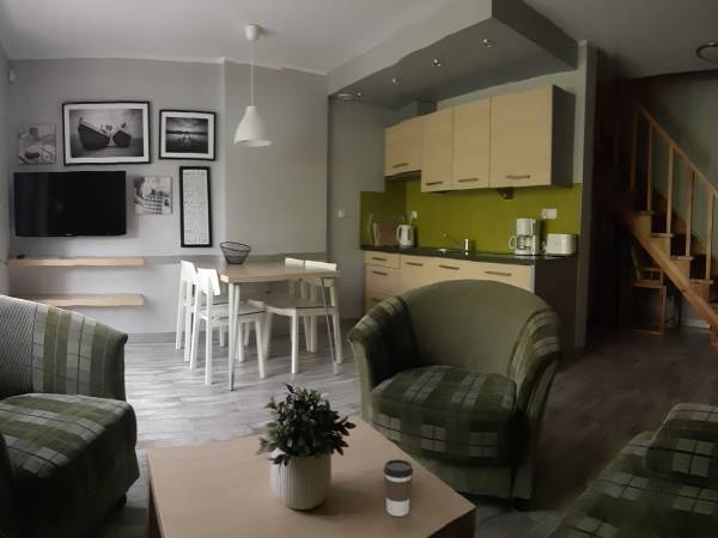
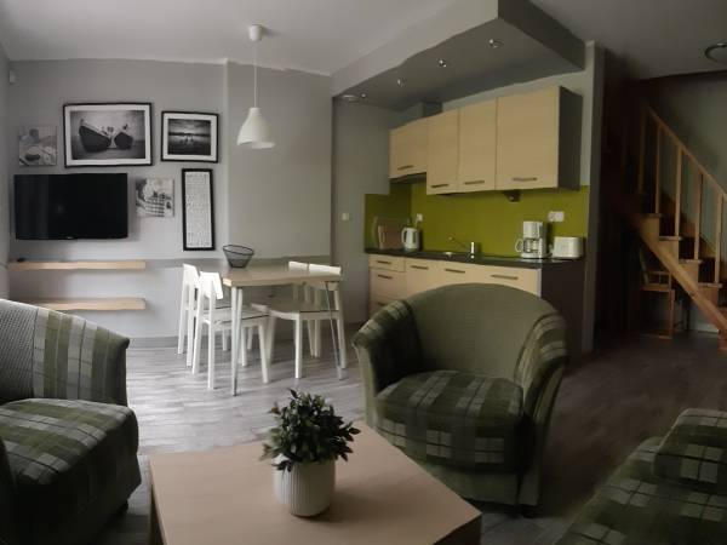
- coffee cup (397, 488)
